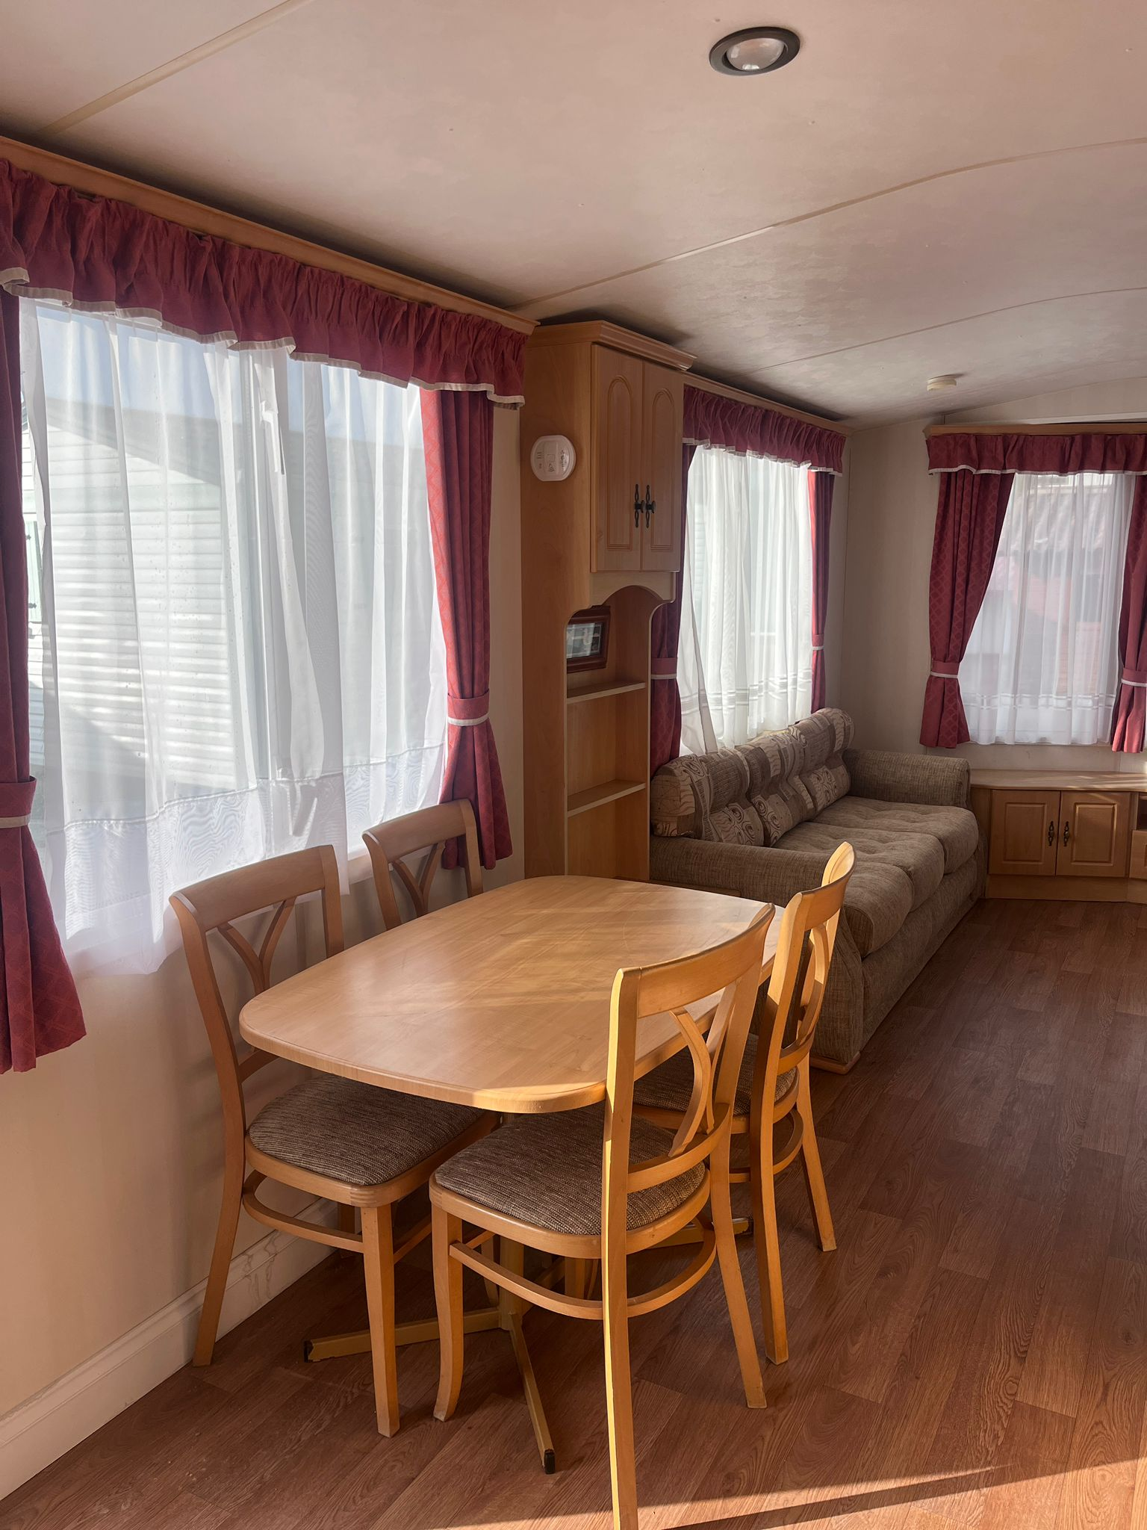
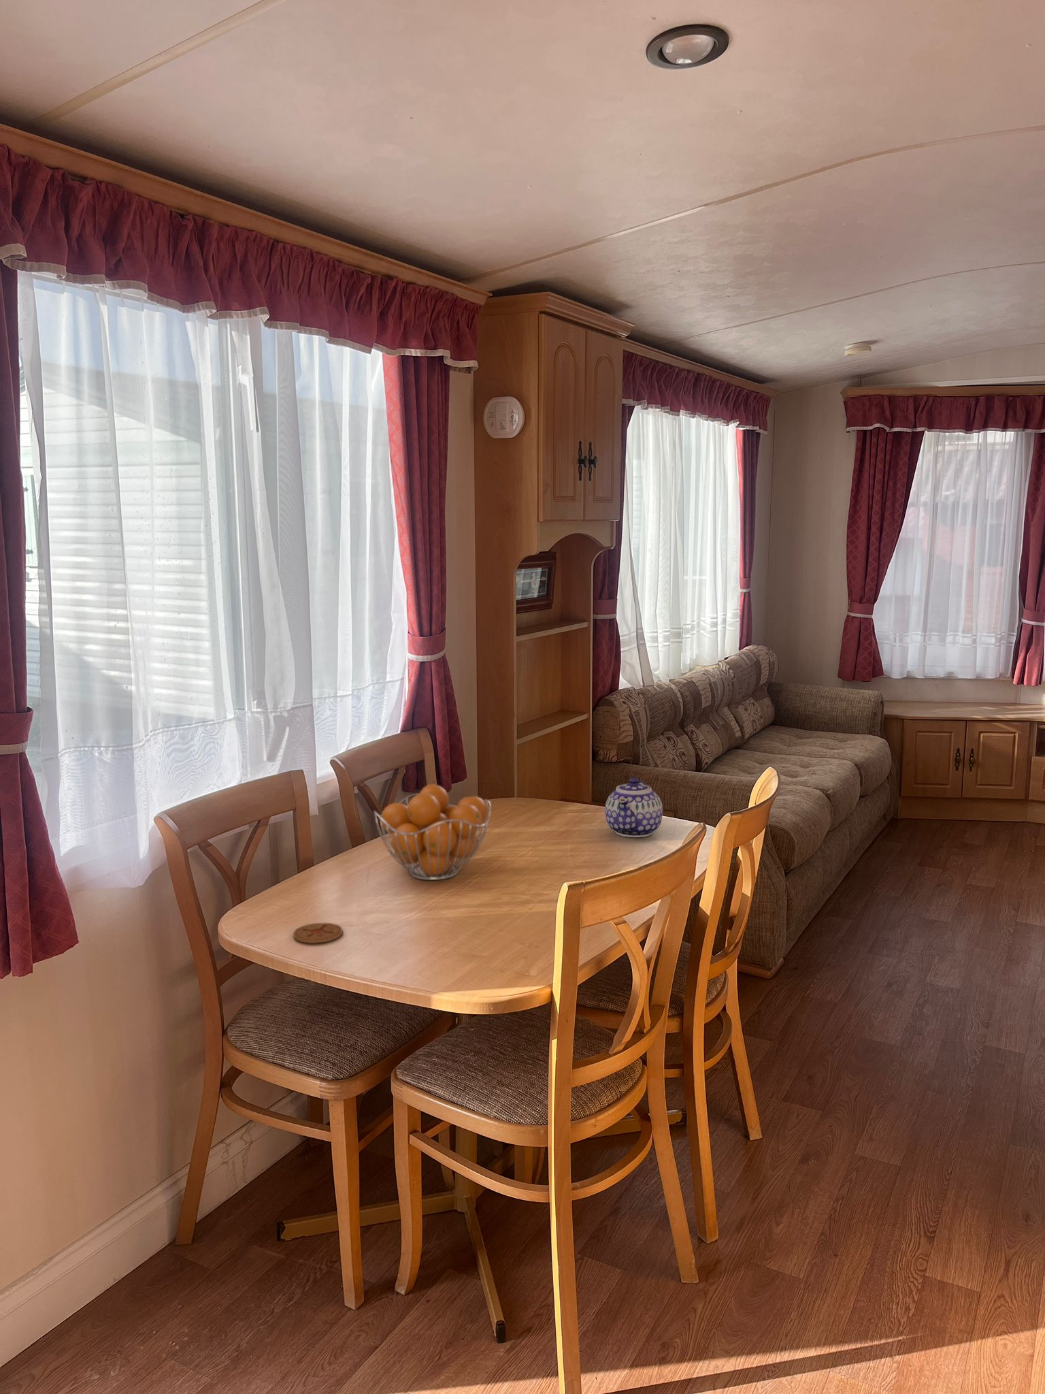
+ fruit basket (432, 831)
+ teapot (633, 805)
+ coaster (317, 933)
